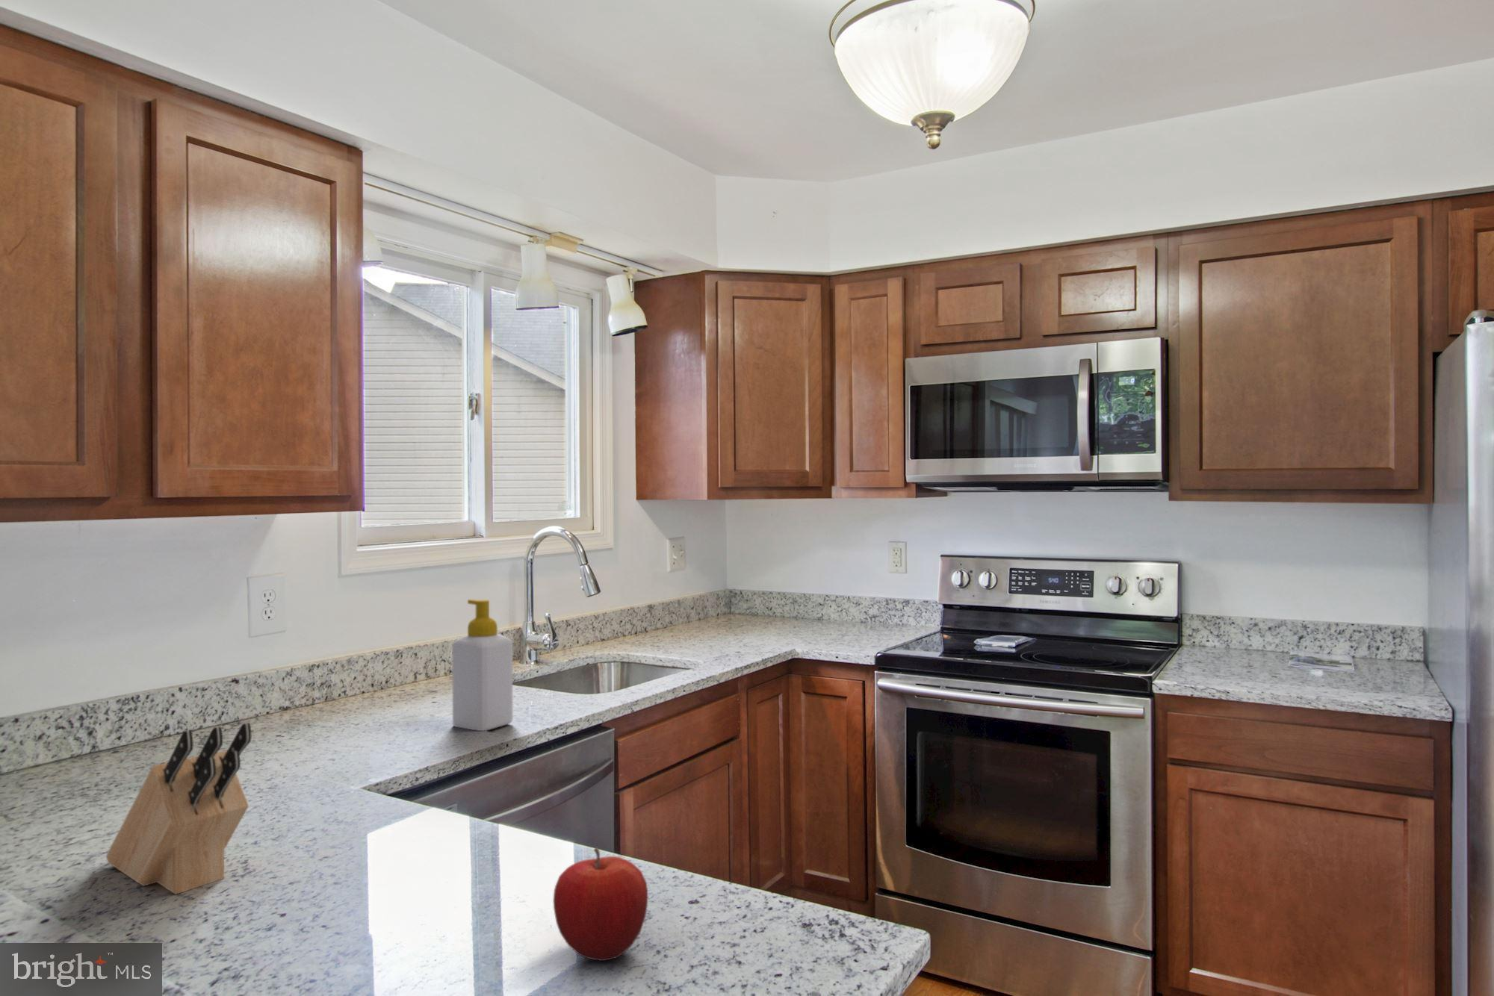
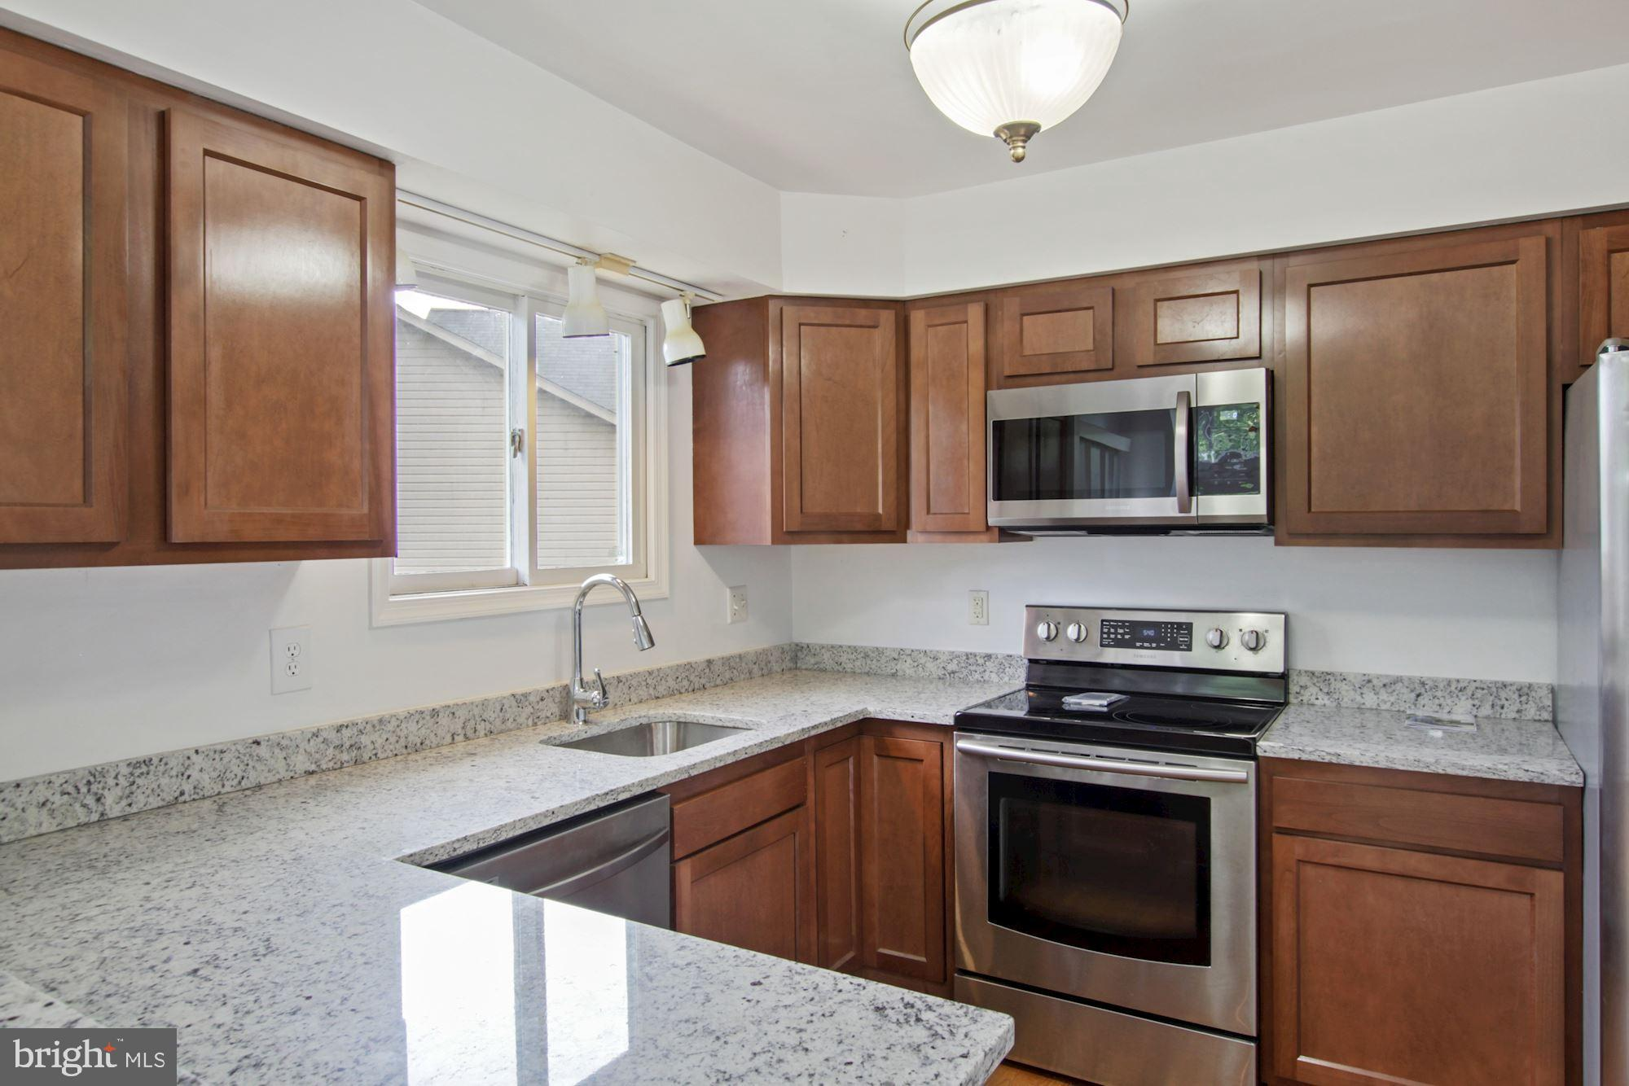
- fruit (601, 902)
- knife block (181, 795)
- soap bottle (482, 663)
